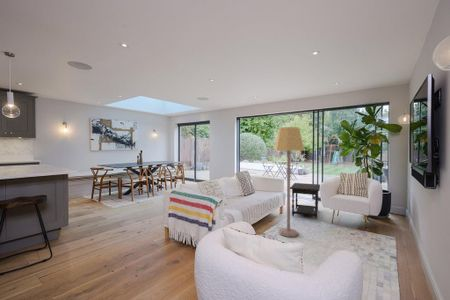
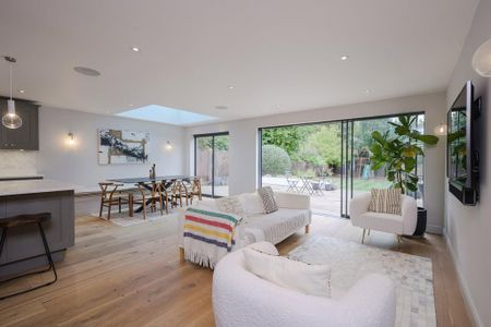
- side table (305, 205)
- lamp (288, 180)
